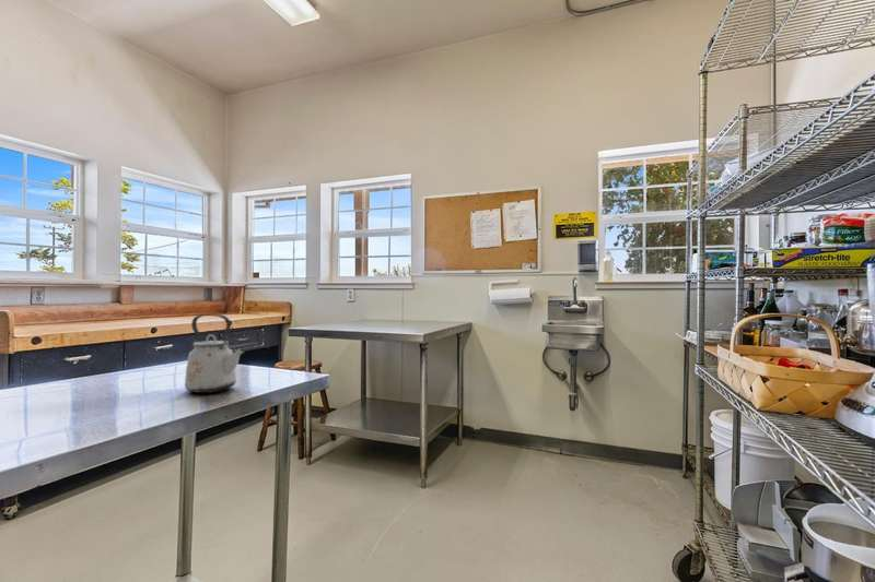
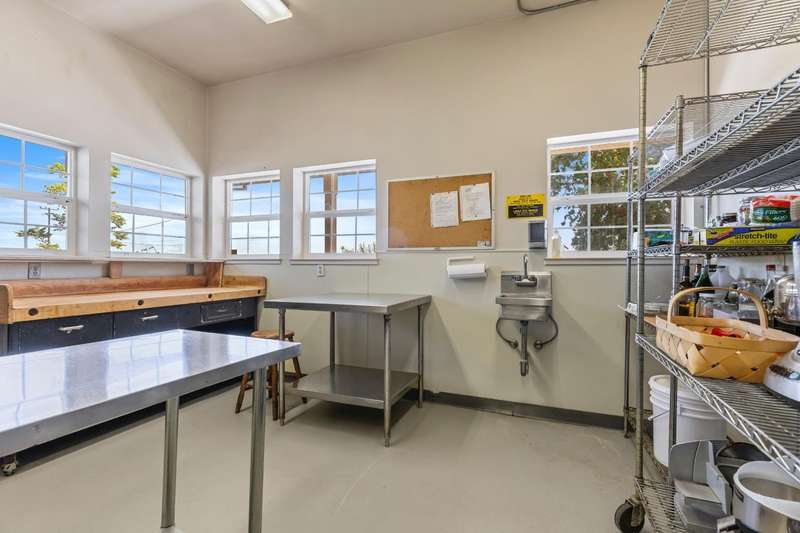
- kettle (218, 352)
